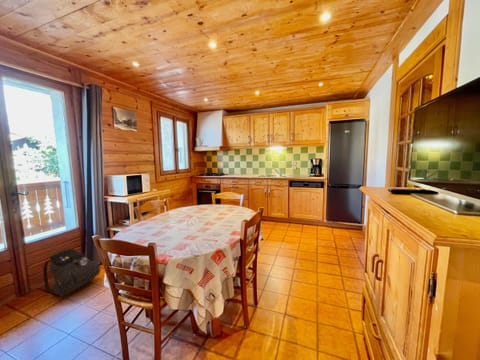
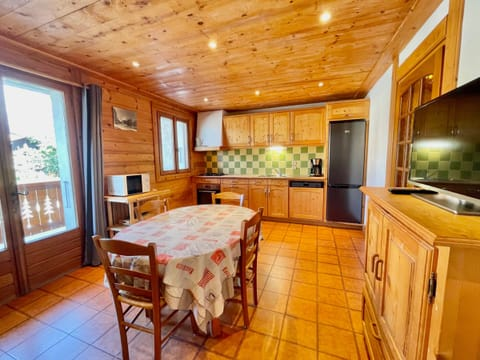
- backpack (69, 269)
